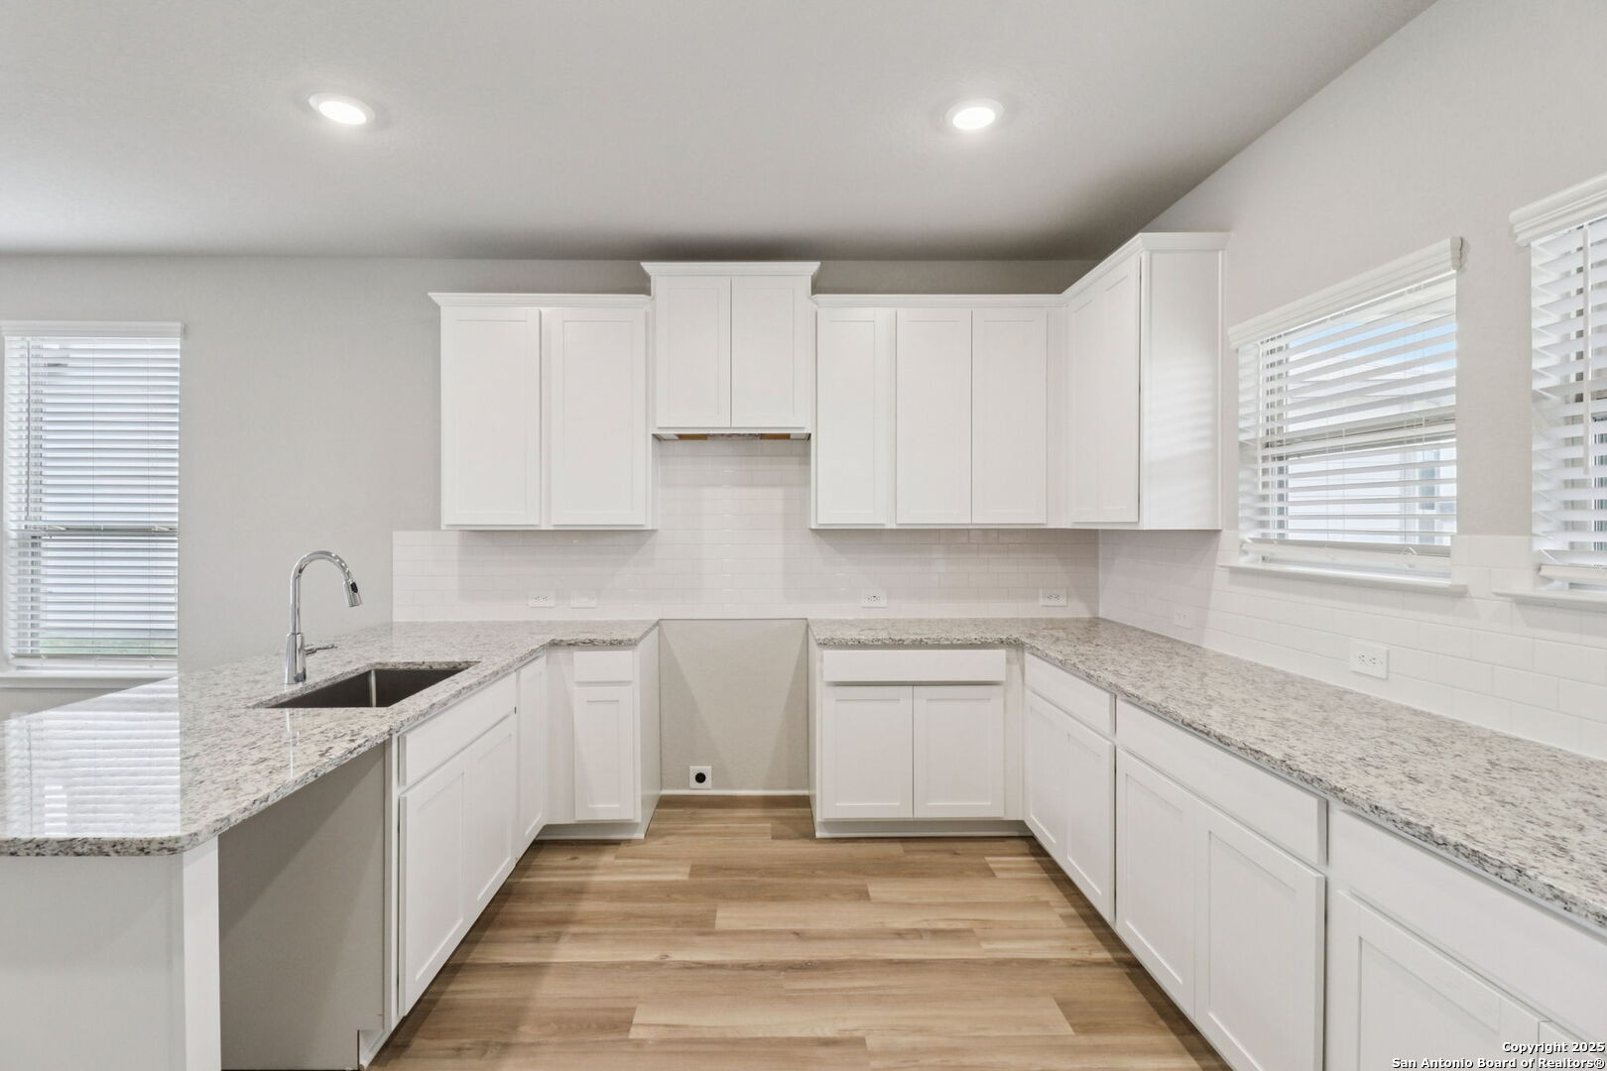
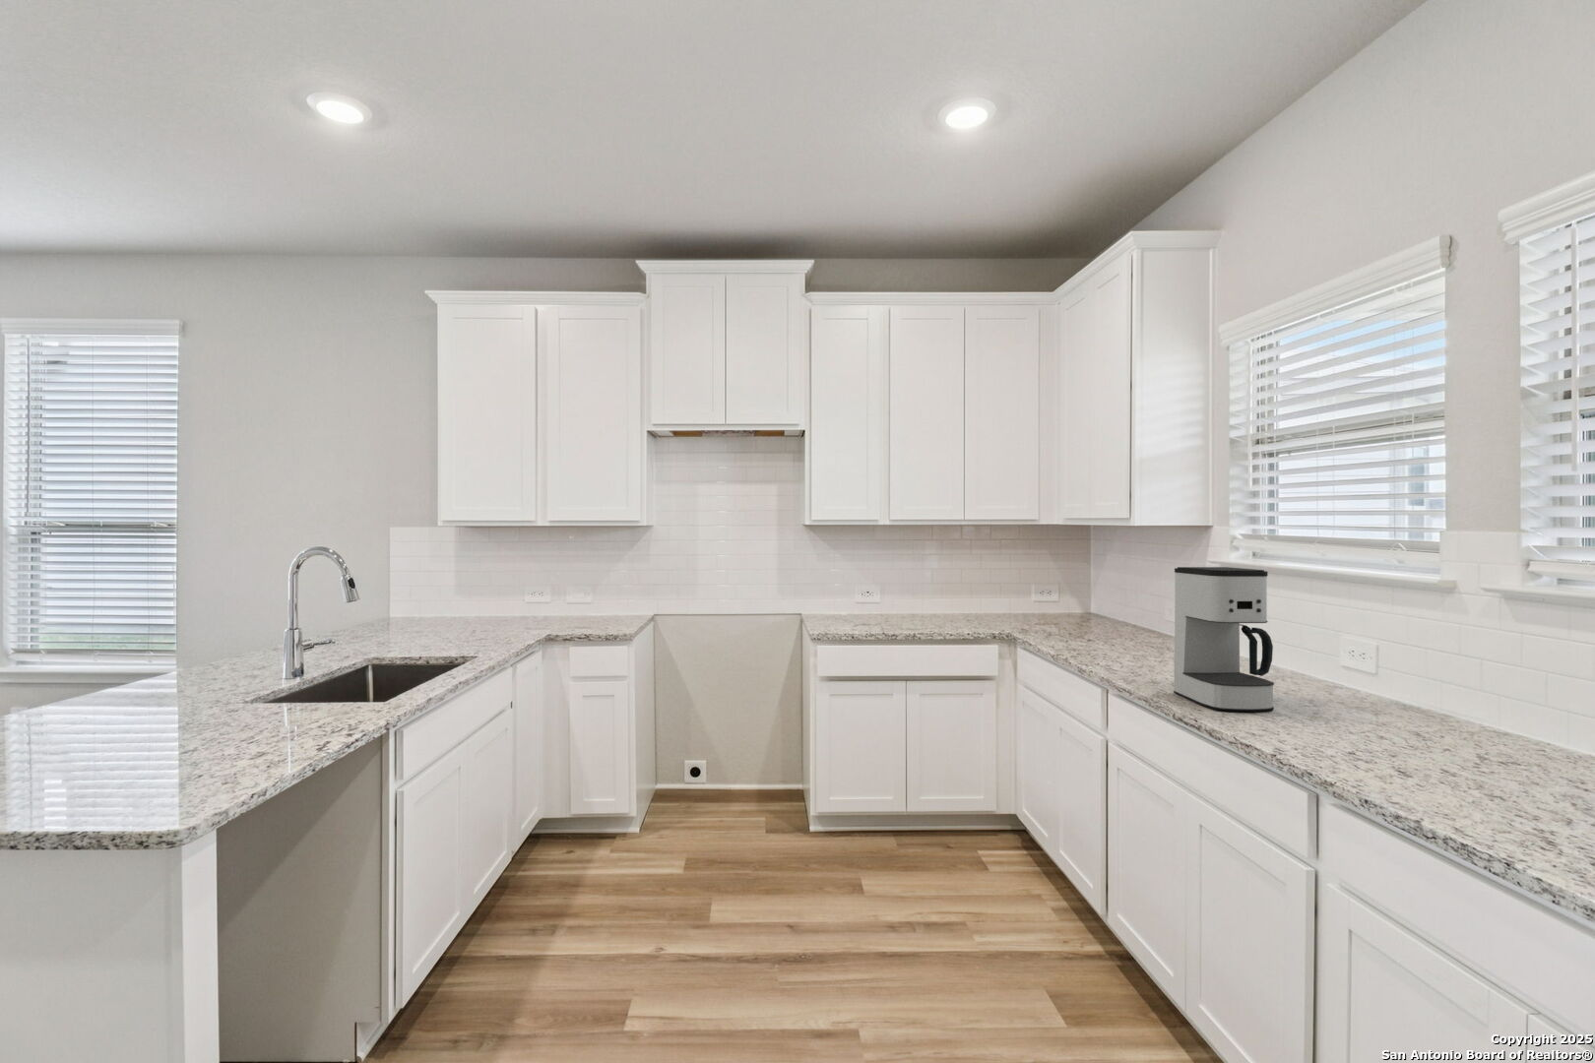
+ coffee maker (1229, 635)
